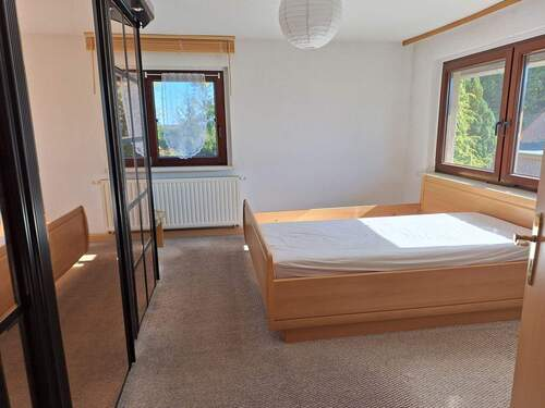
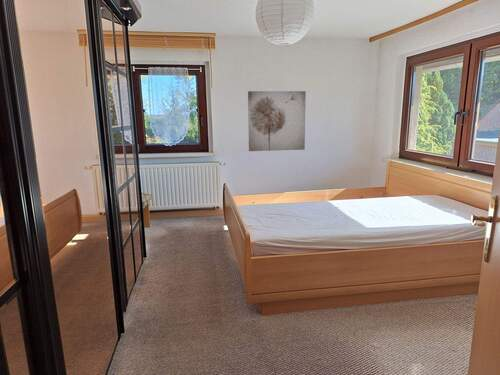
+ wall art (277, 121)
